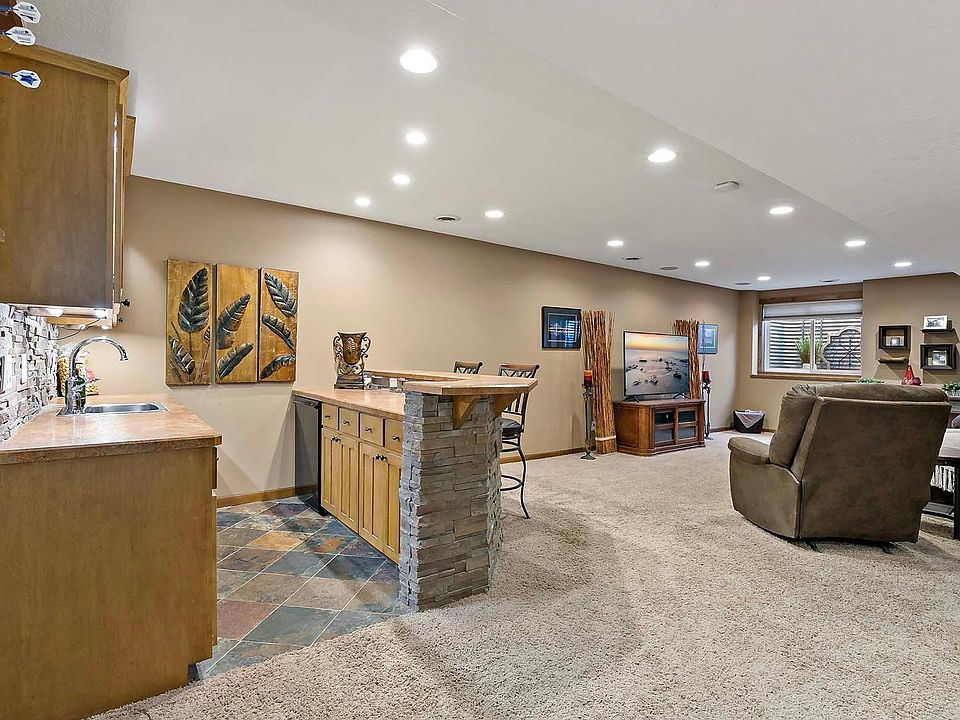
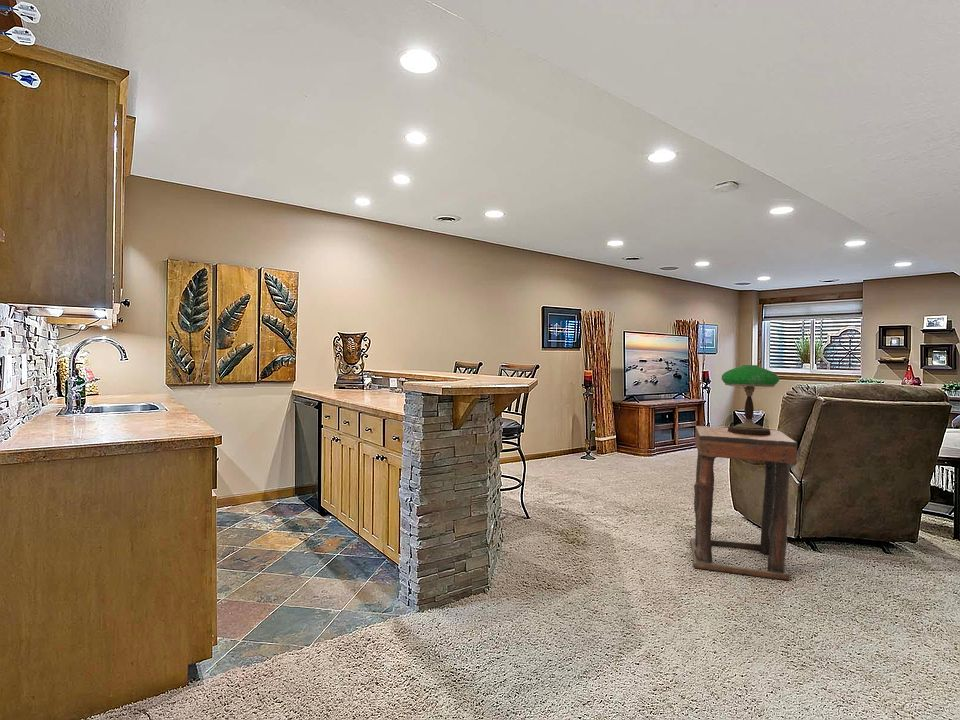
+ table lamp (749, 398)
+ side table (713, 491)
